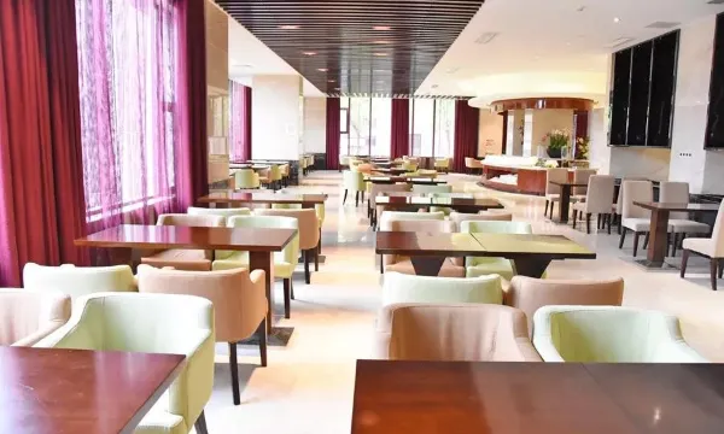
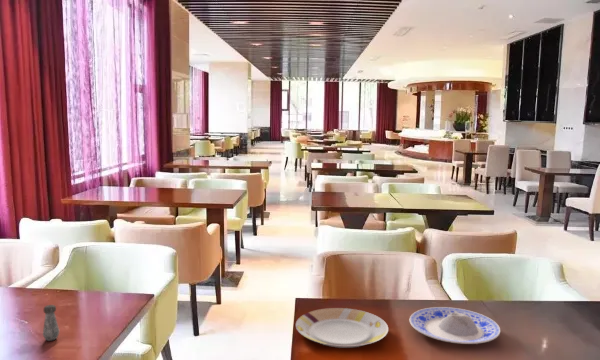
+ plate (453, 323)
+ plate (341, 328)
+ salt shaker (50, 322)
